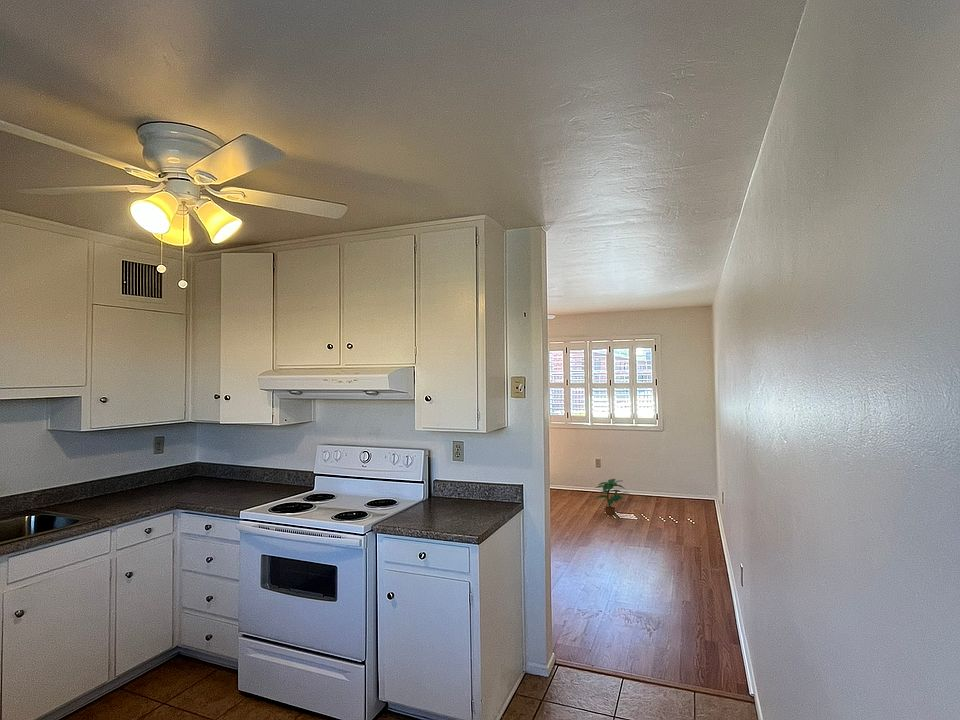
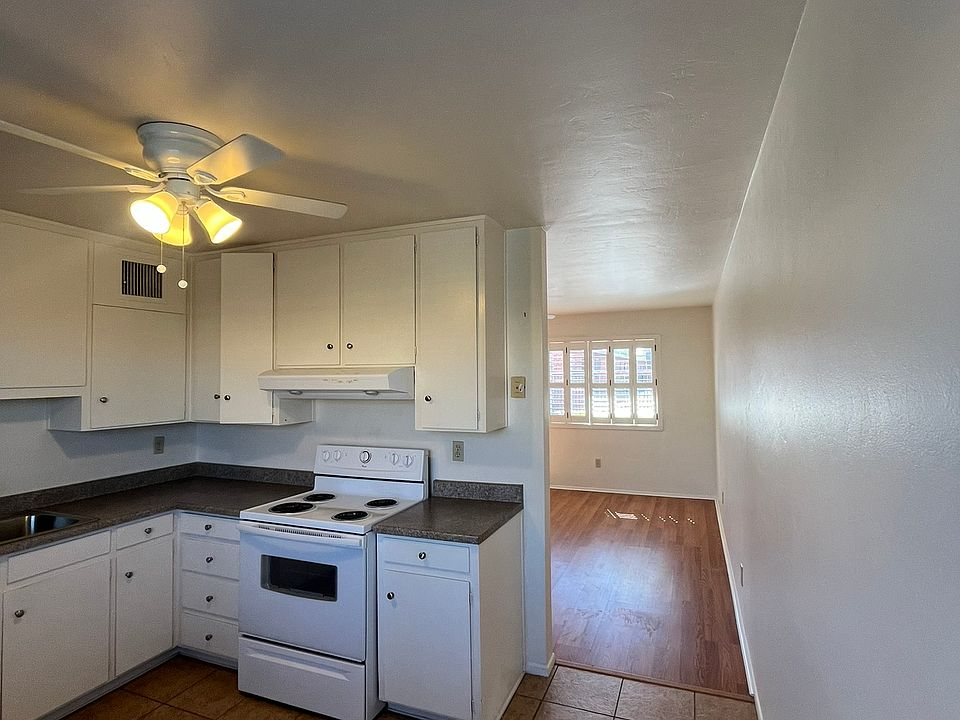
- potted plant (612, 497)
